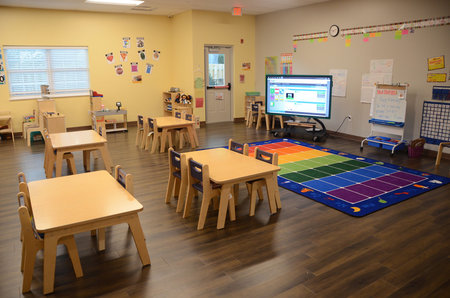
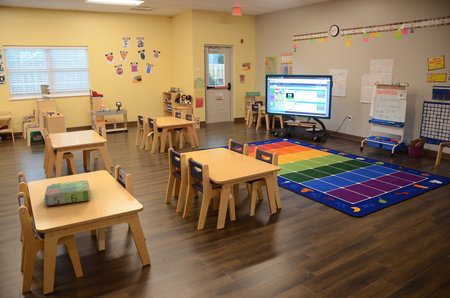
+ board game (67, 191)
